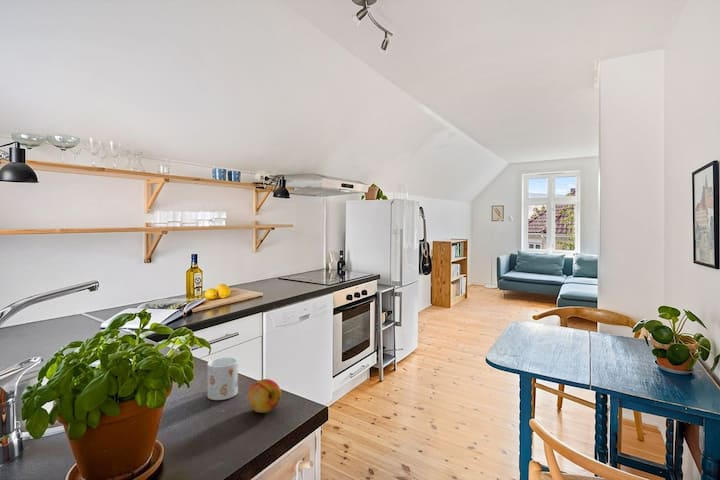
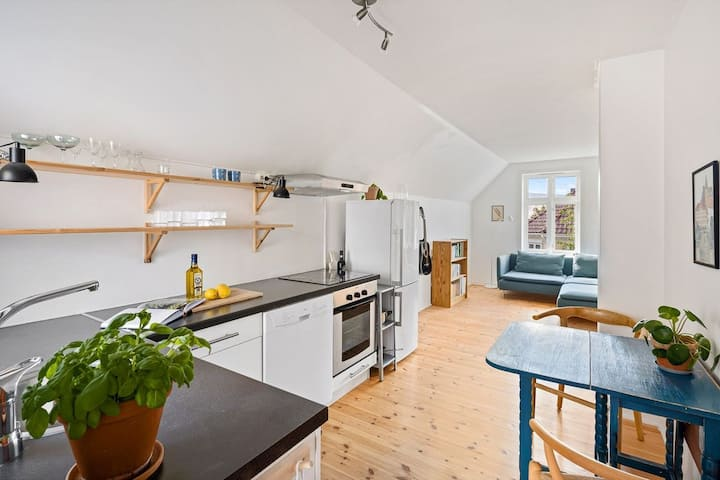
- fruit (264, 394)
- mug (222, 375)
